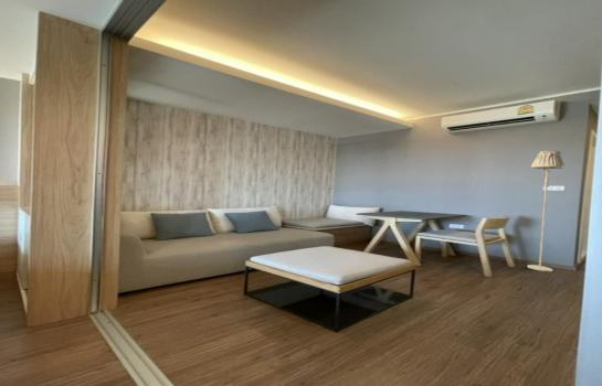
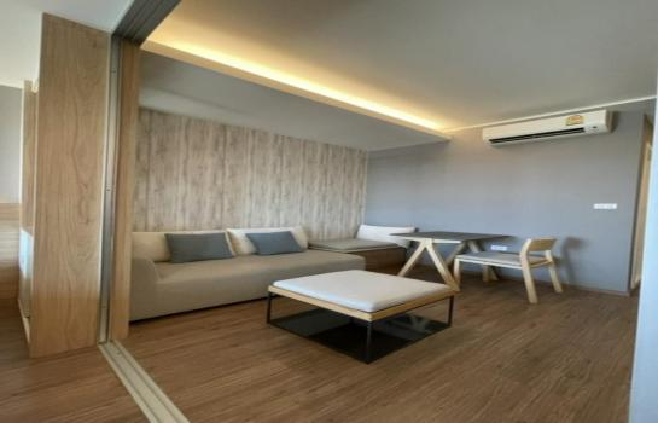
- floor lamp (543, 210)
